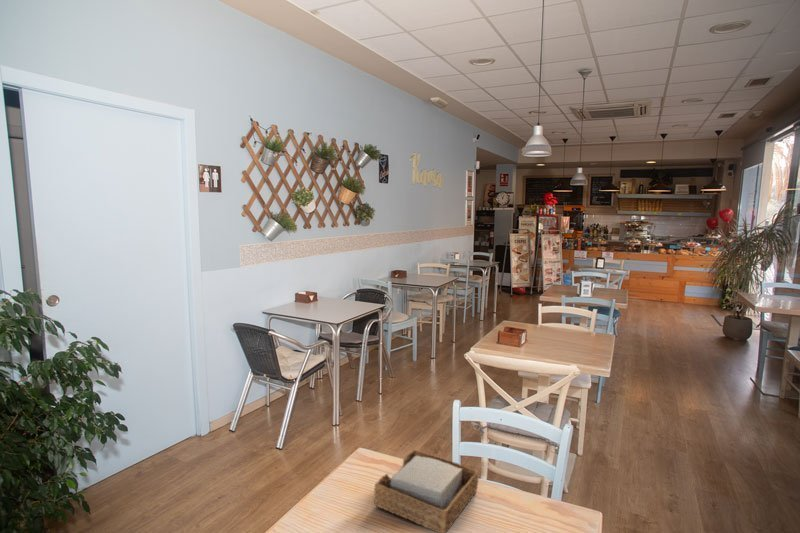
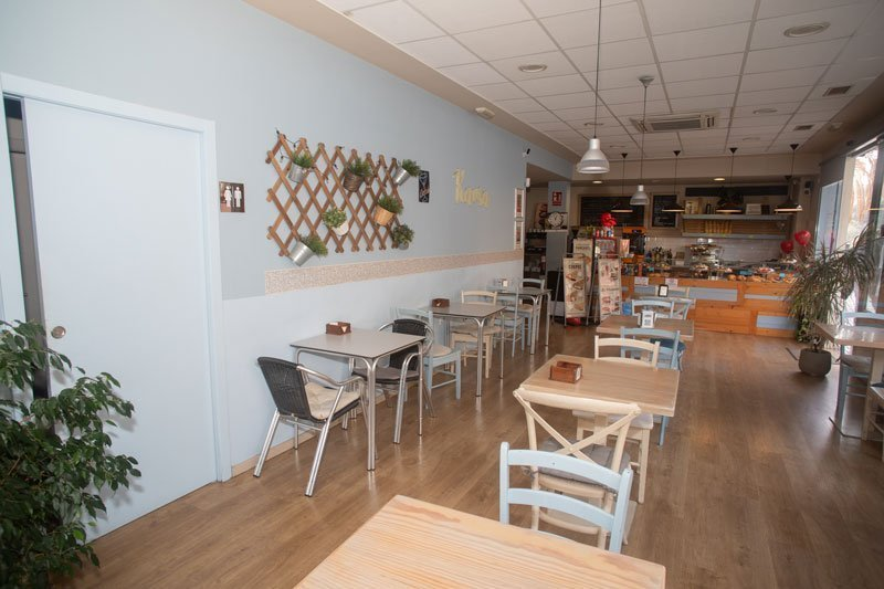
- napkin holder (427, 484)
